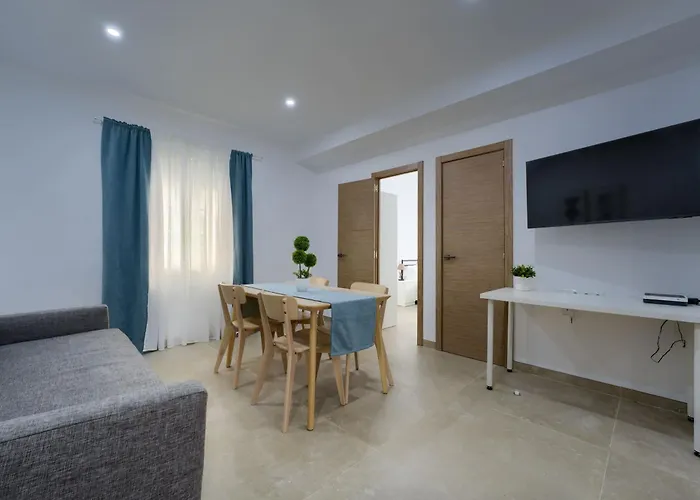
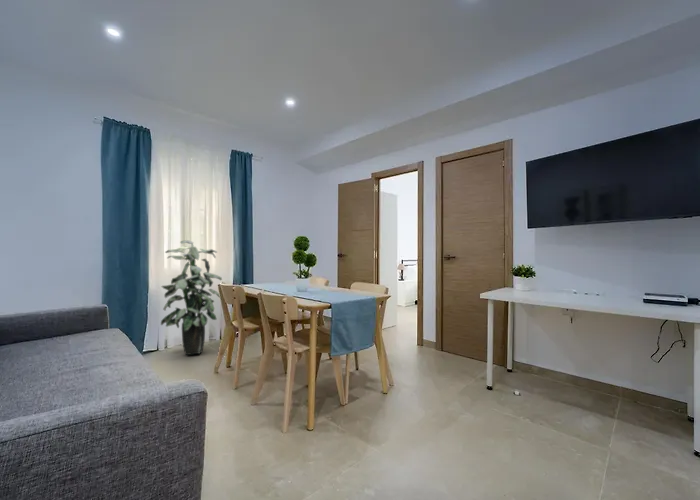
+ indoor plant (190, 296)
